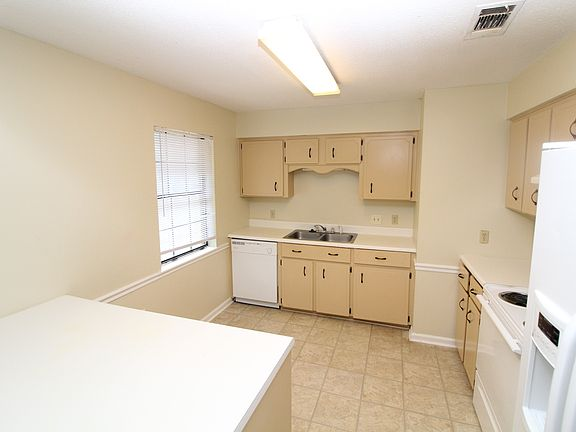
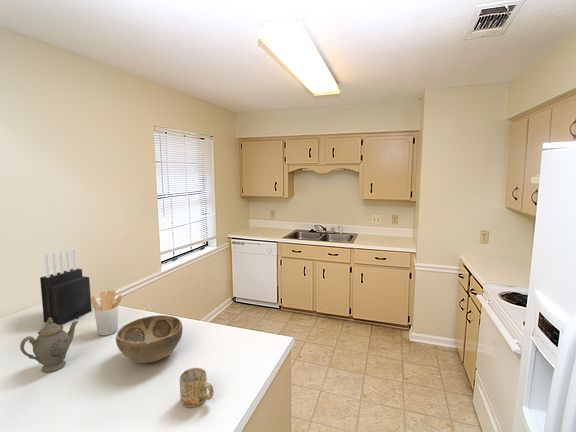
+ mug (198, 387)
+ knife block (67, 284)
+ utensil holder (107, 311)
+ decorative bowl (150, 341)
+ chinaware (52, 342)
